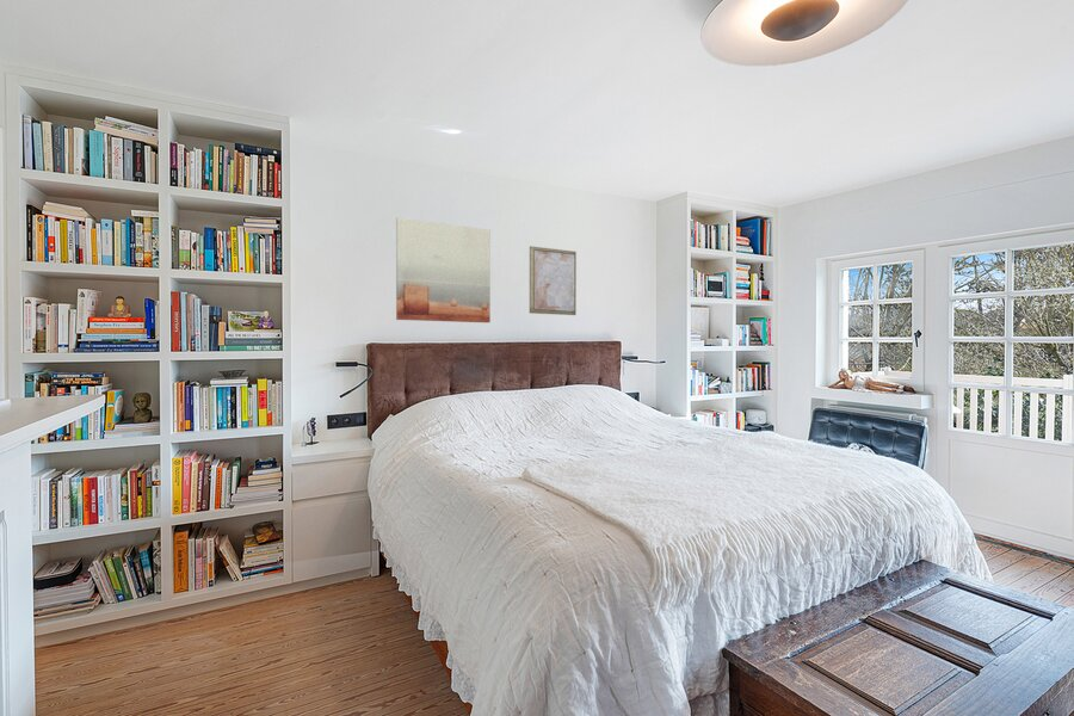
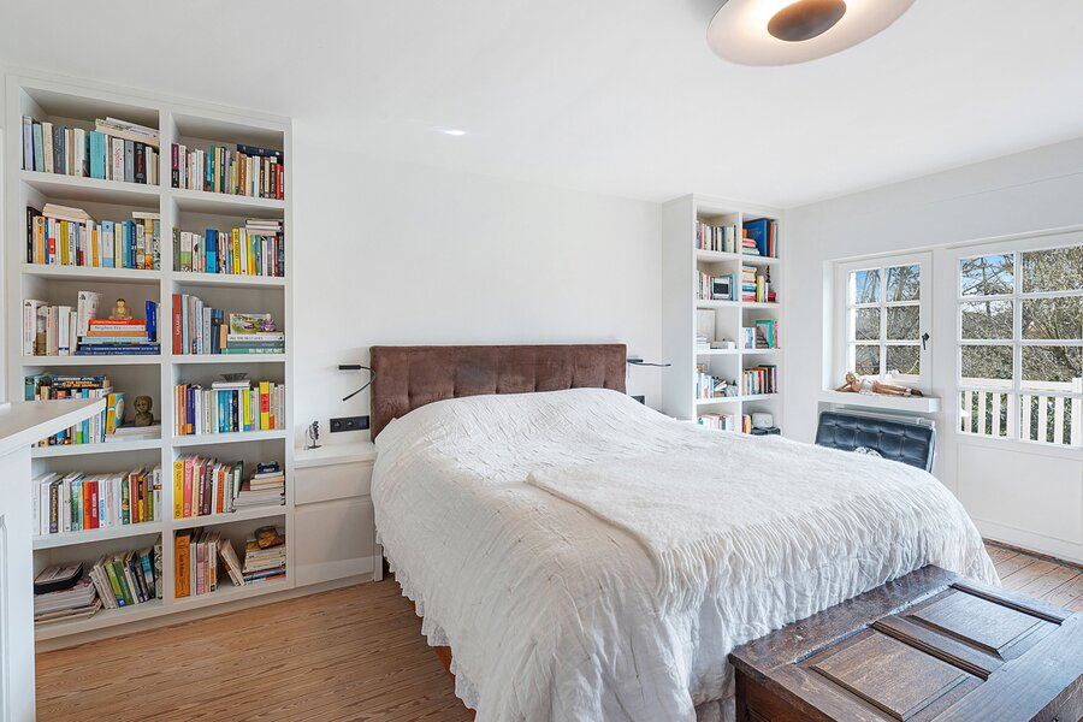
- wall art (445, 272)
- wall art (554, 280)
